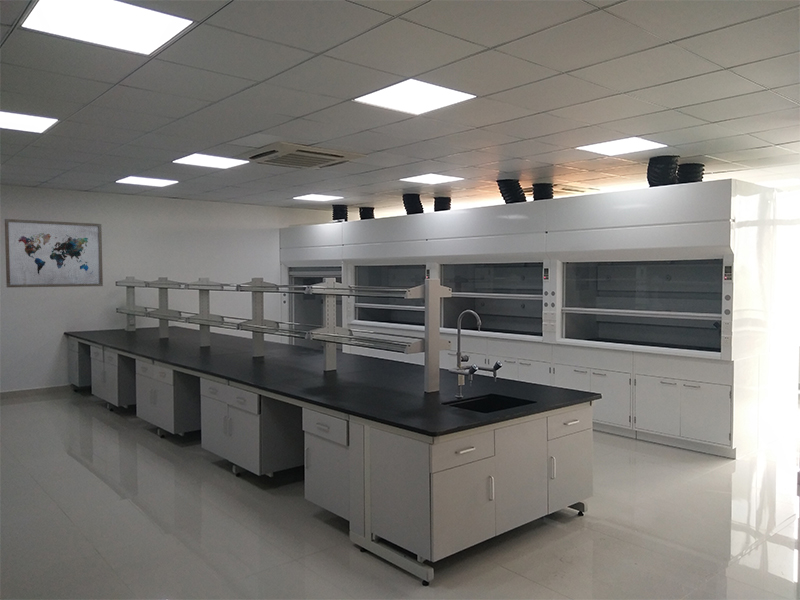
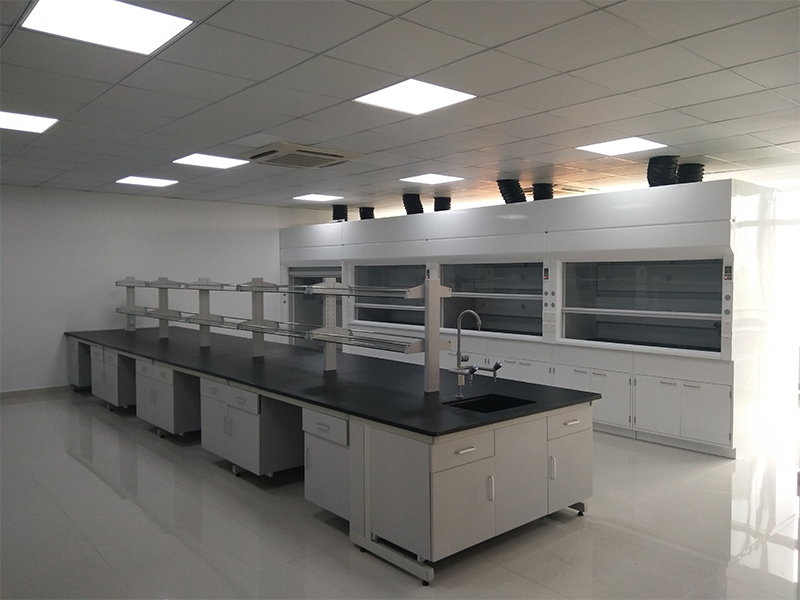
- wall art (56, 254)
